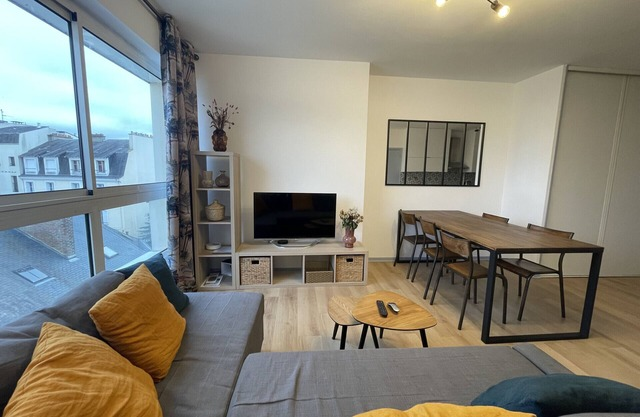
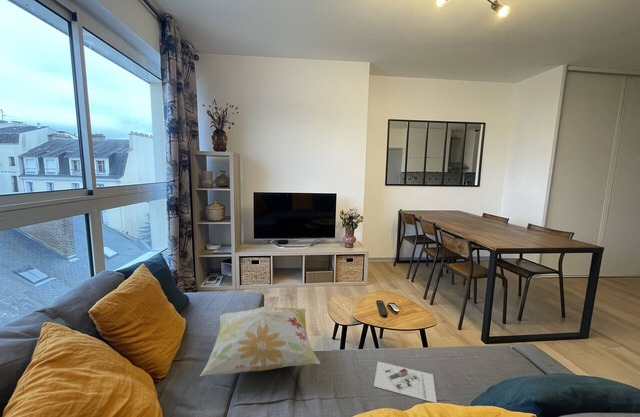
+ architectural model (404, 378)
+ decorative pillow (263, 335)
